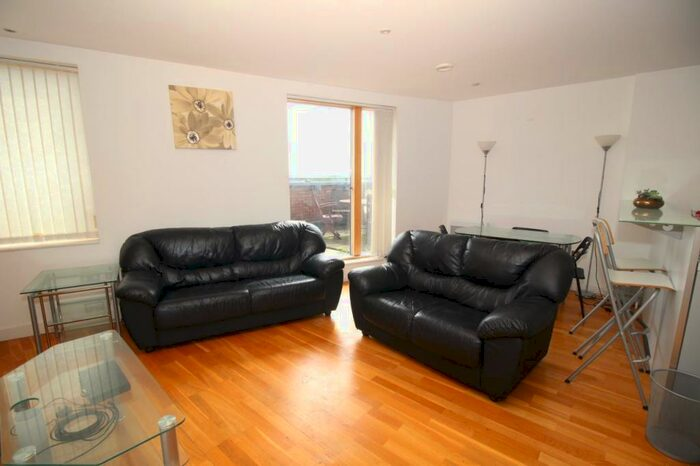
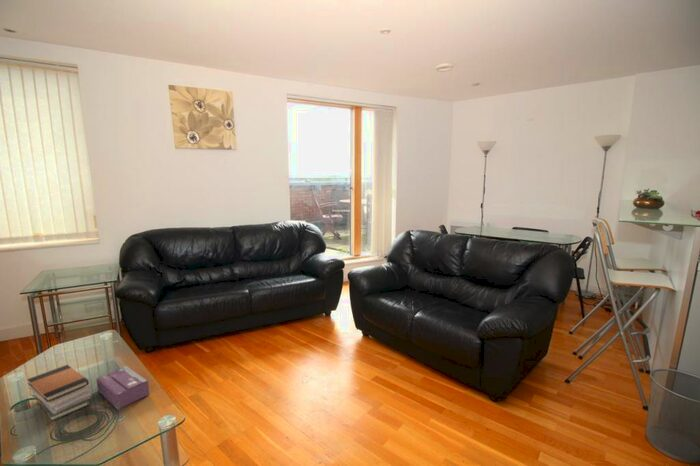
+ book stack (60, 391)
+ tissue box (122, 386)
